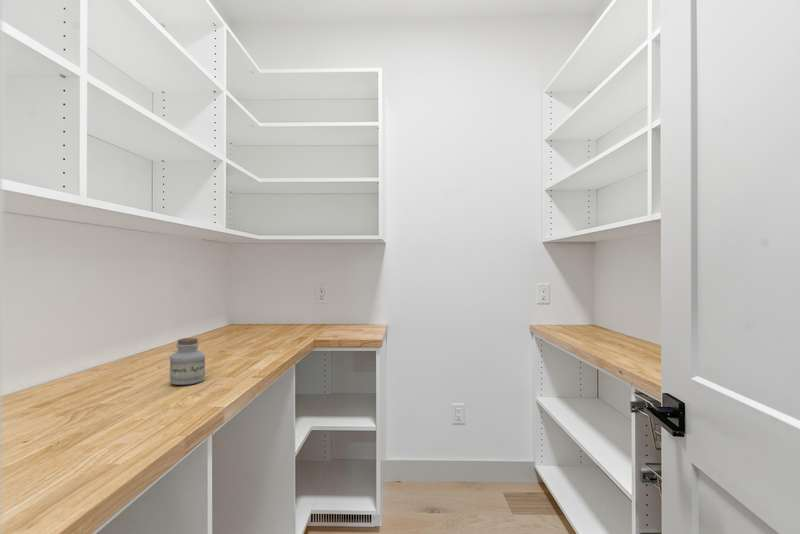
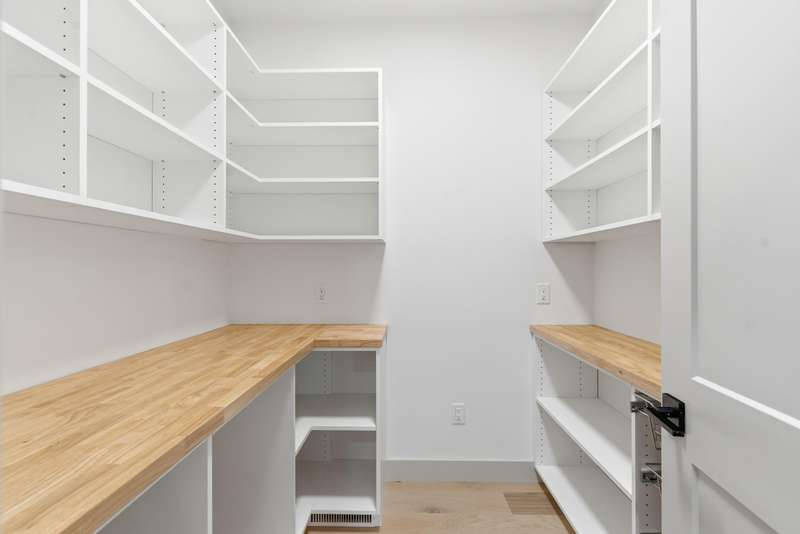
- jar (187, 360)
